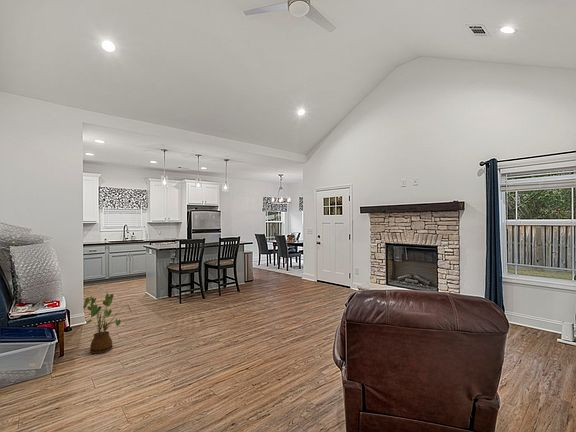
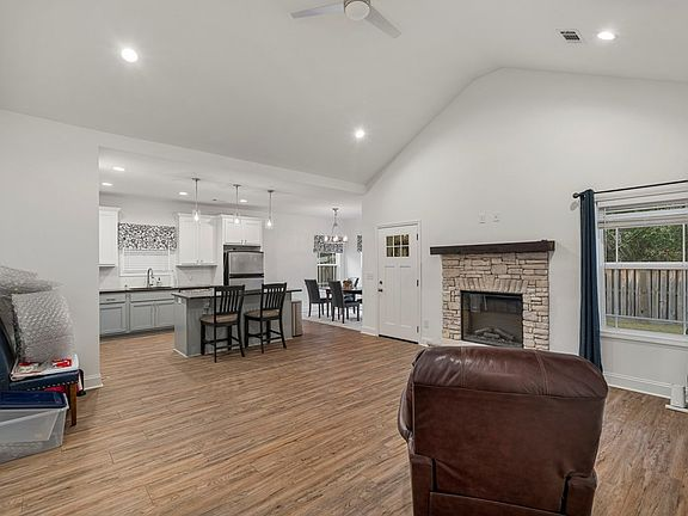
- house plant (104, 322)
